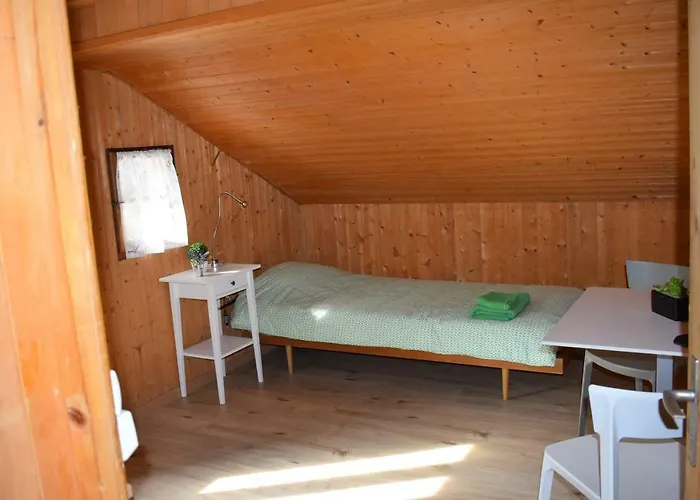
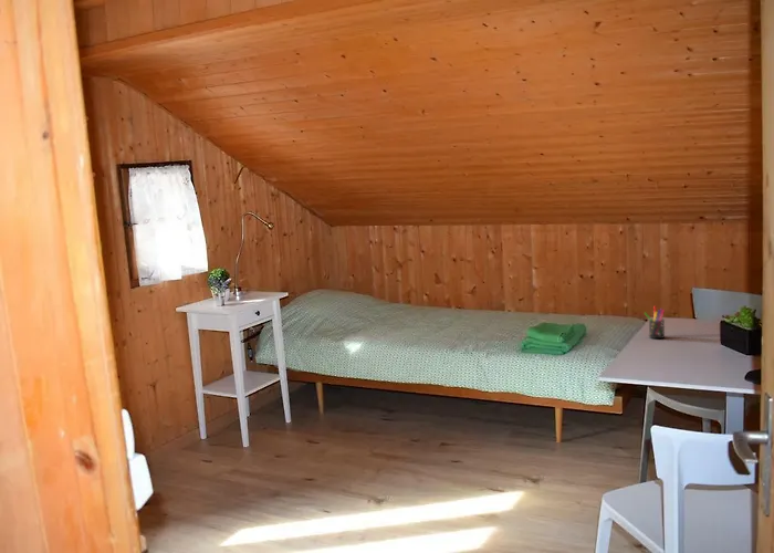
+ pen holder (655, 322)
